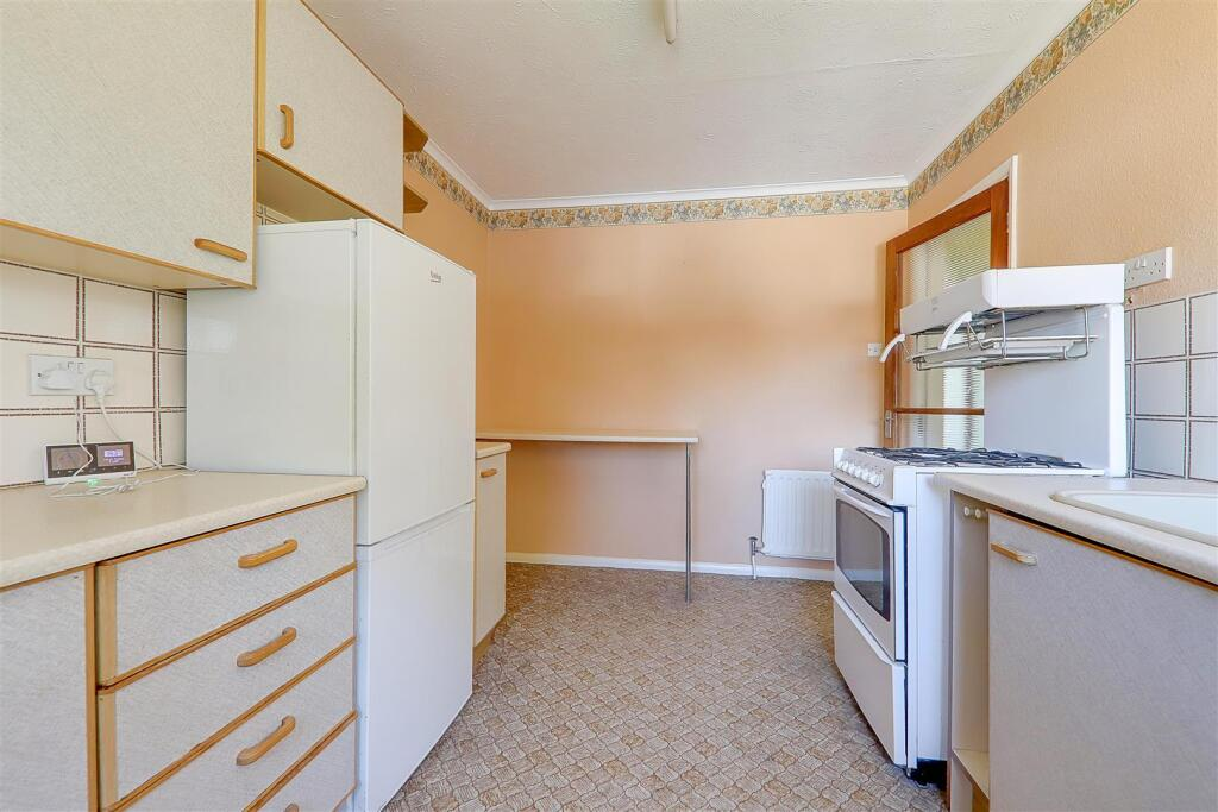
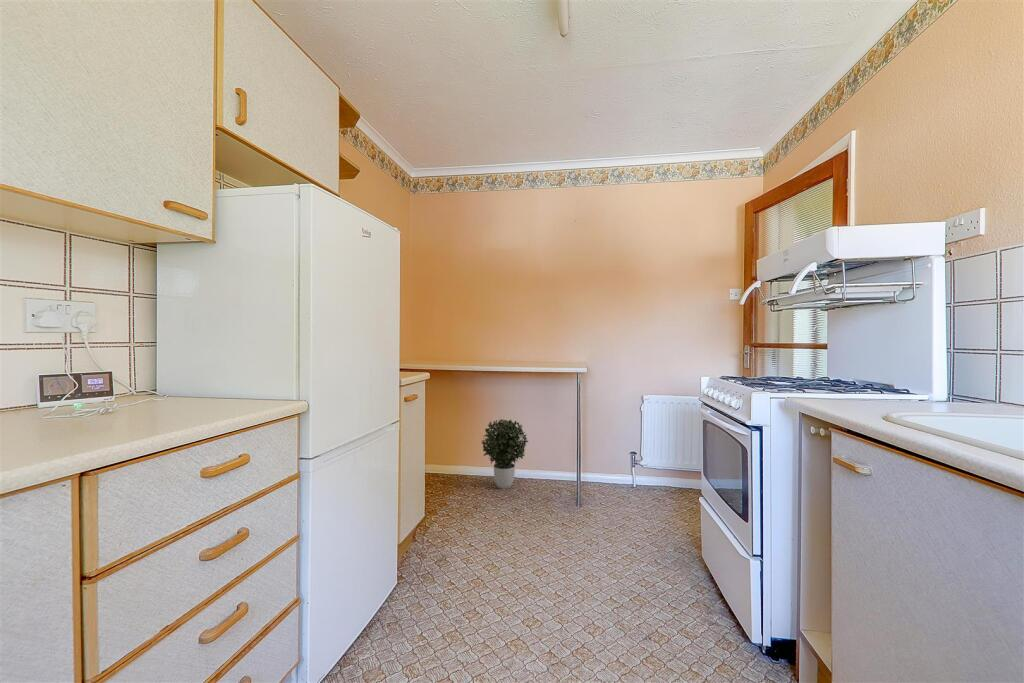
+ potted plant (505, 452)
